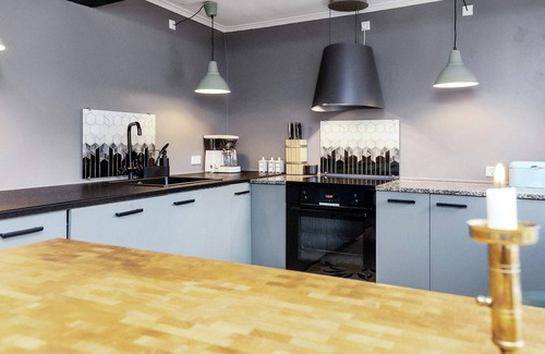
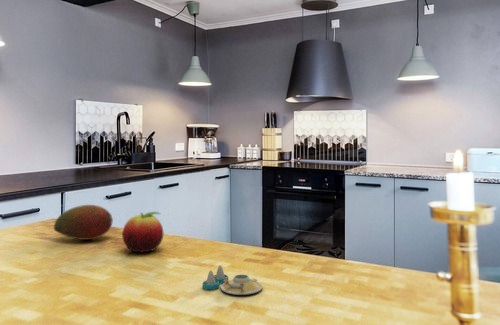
+ salt and pepper shaker set (233, 279)
+ fruit (143, 231)
+ fruit (84, 221)
